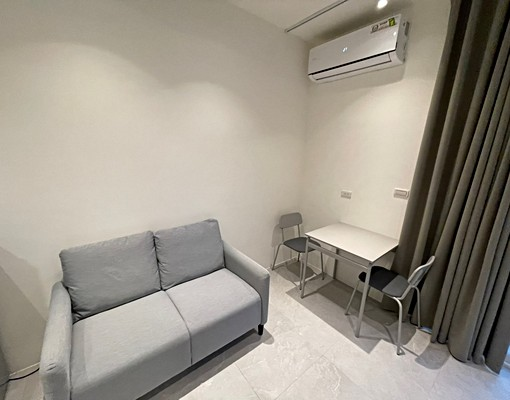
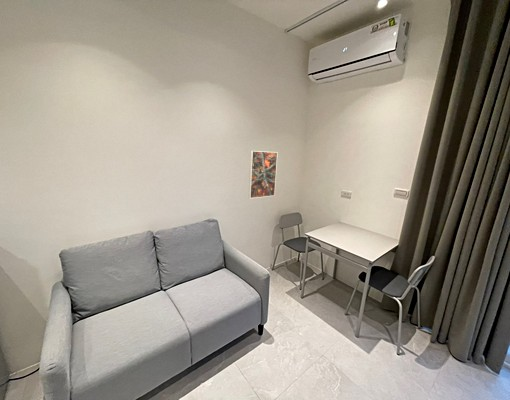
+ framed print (263, 174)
